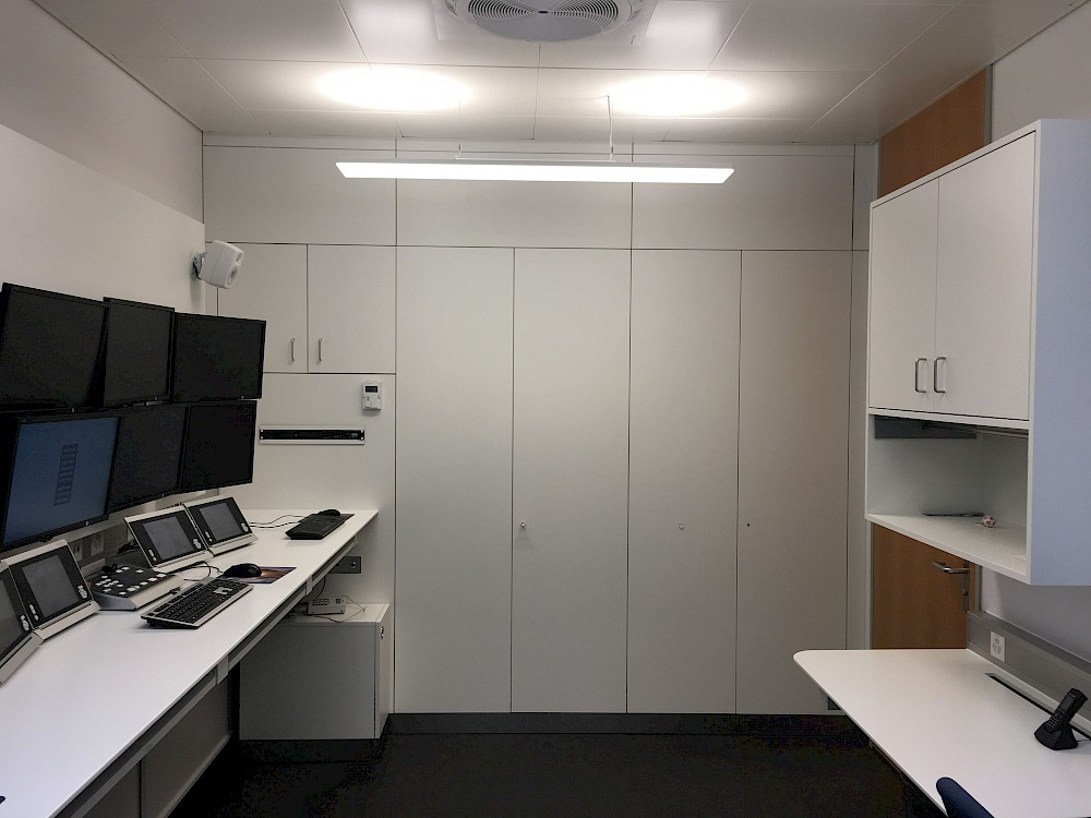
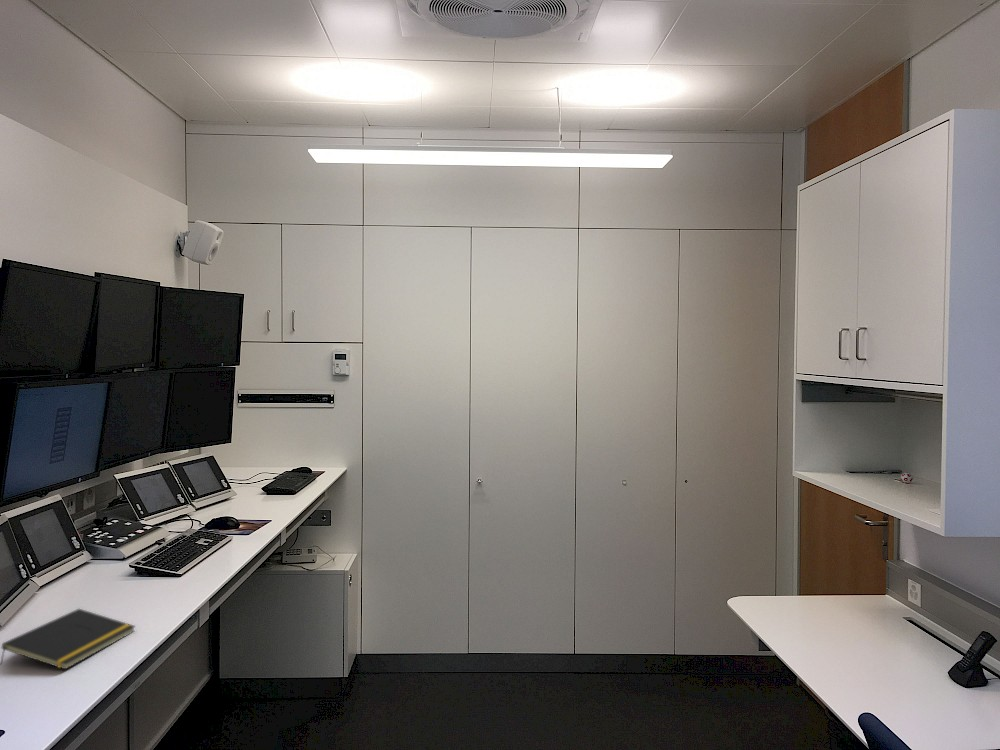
+ notepad (72, 636)
